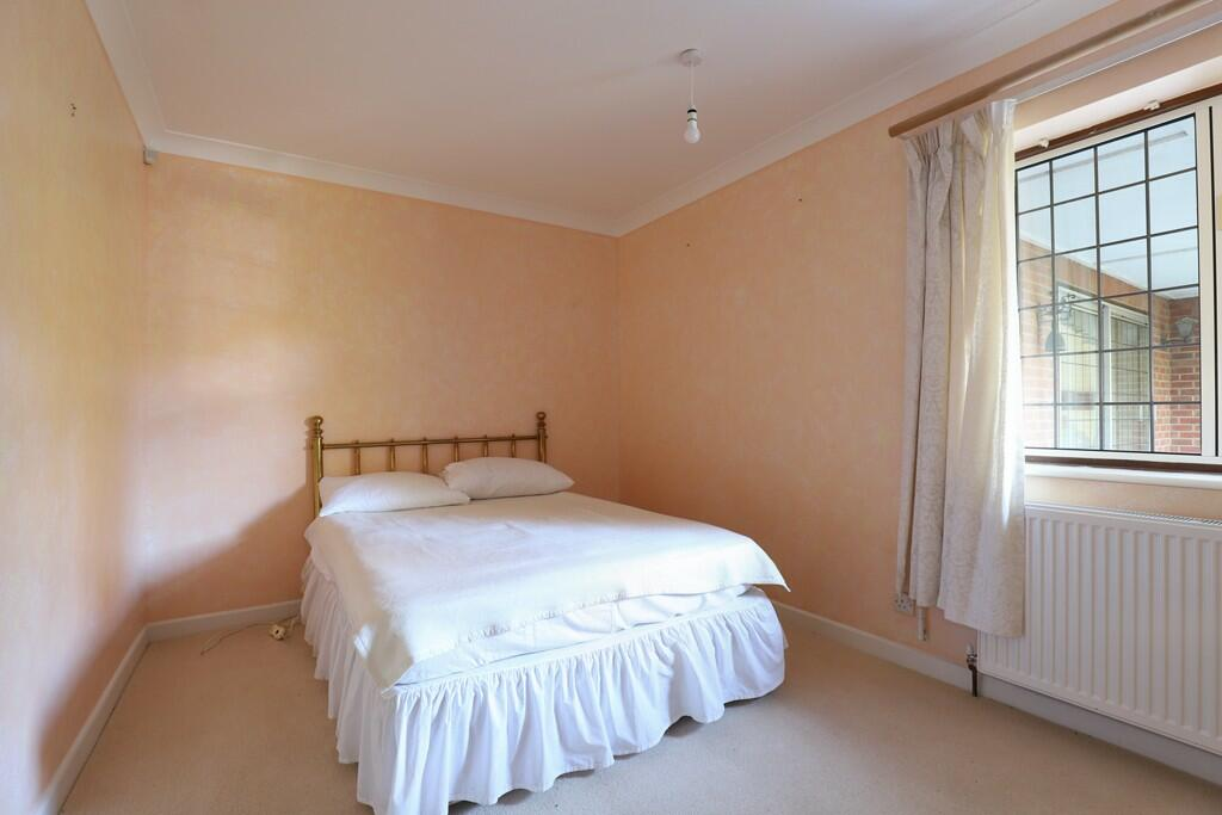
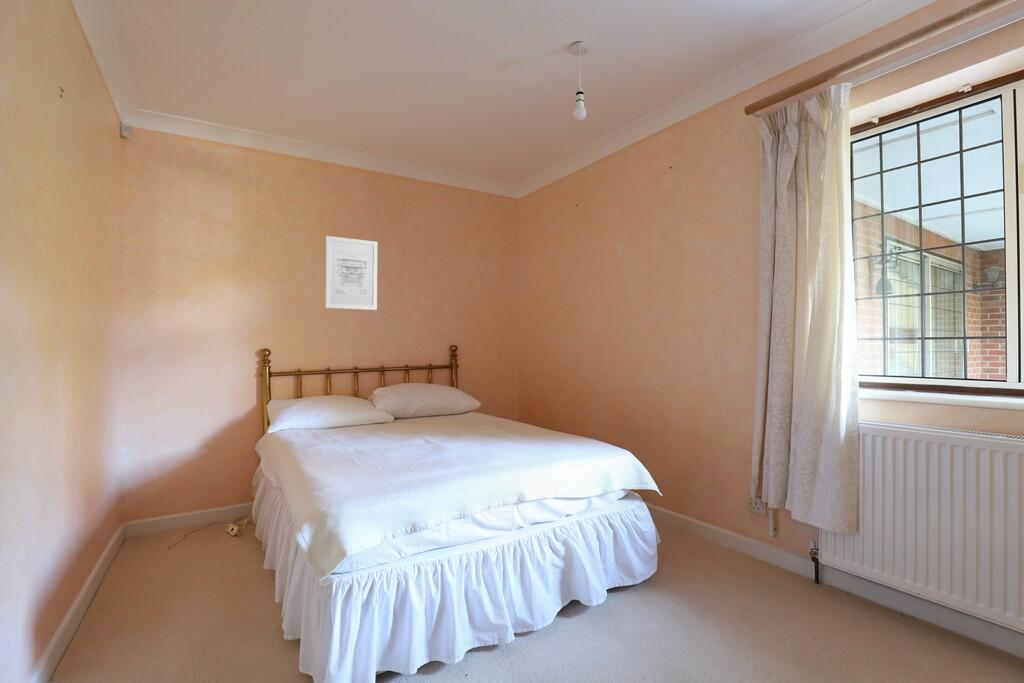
+ wall art (352, 273)
